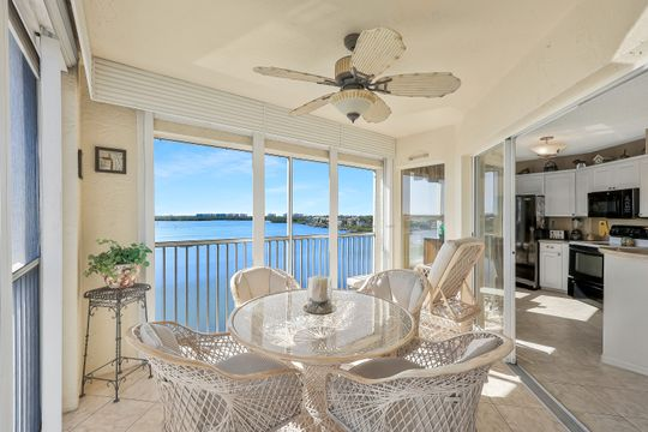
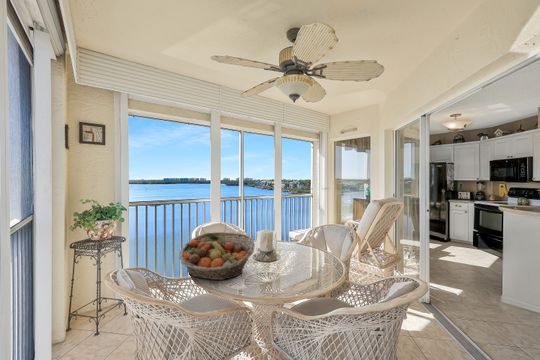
+ fruit basket (217, 254)
